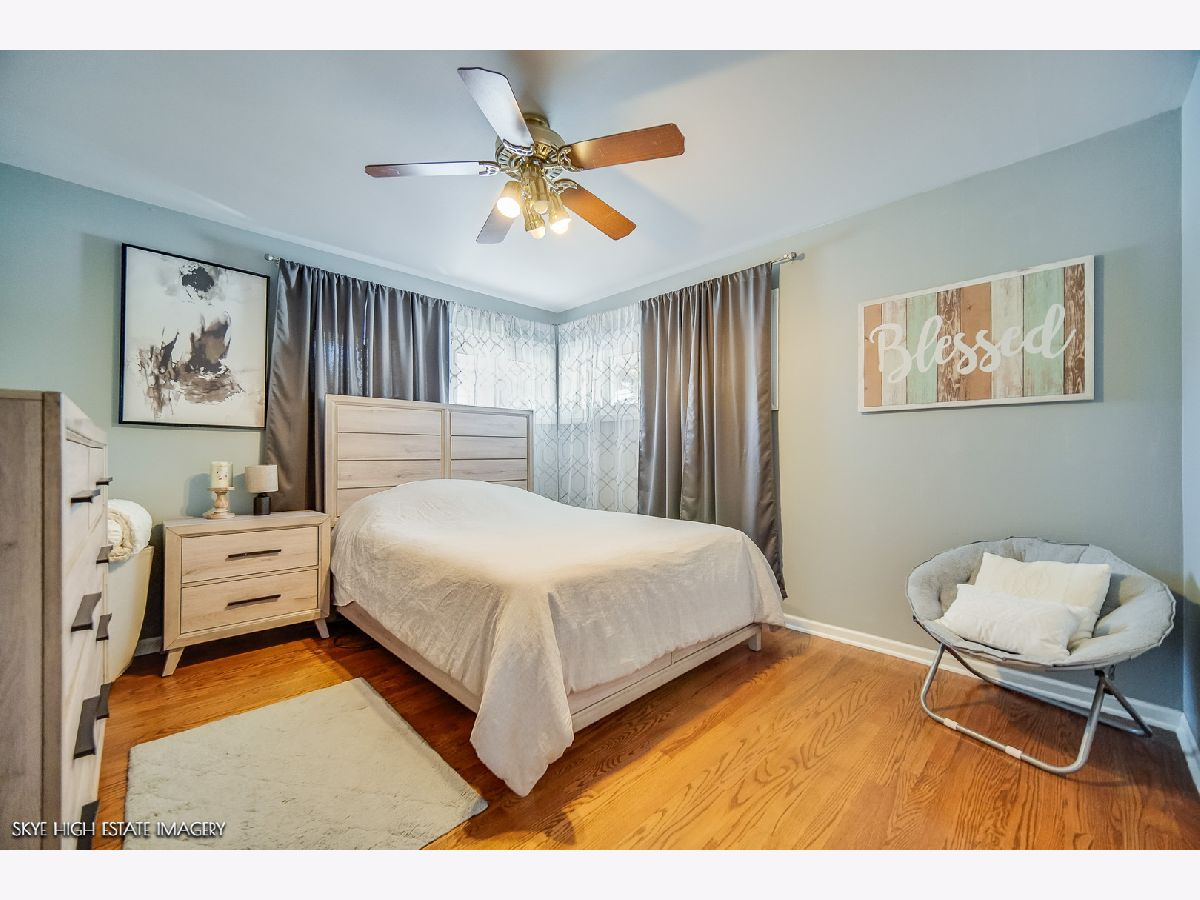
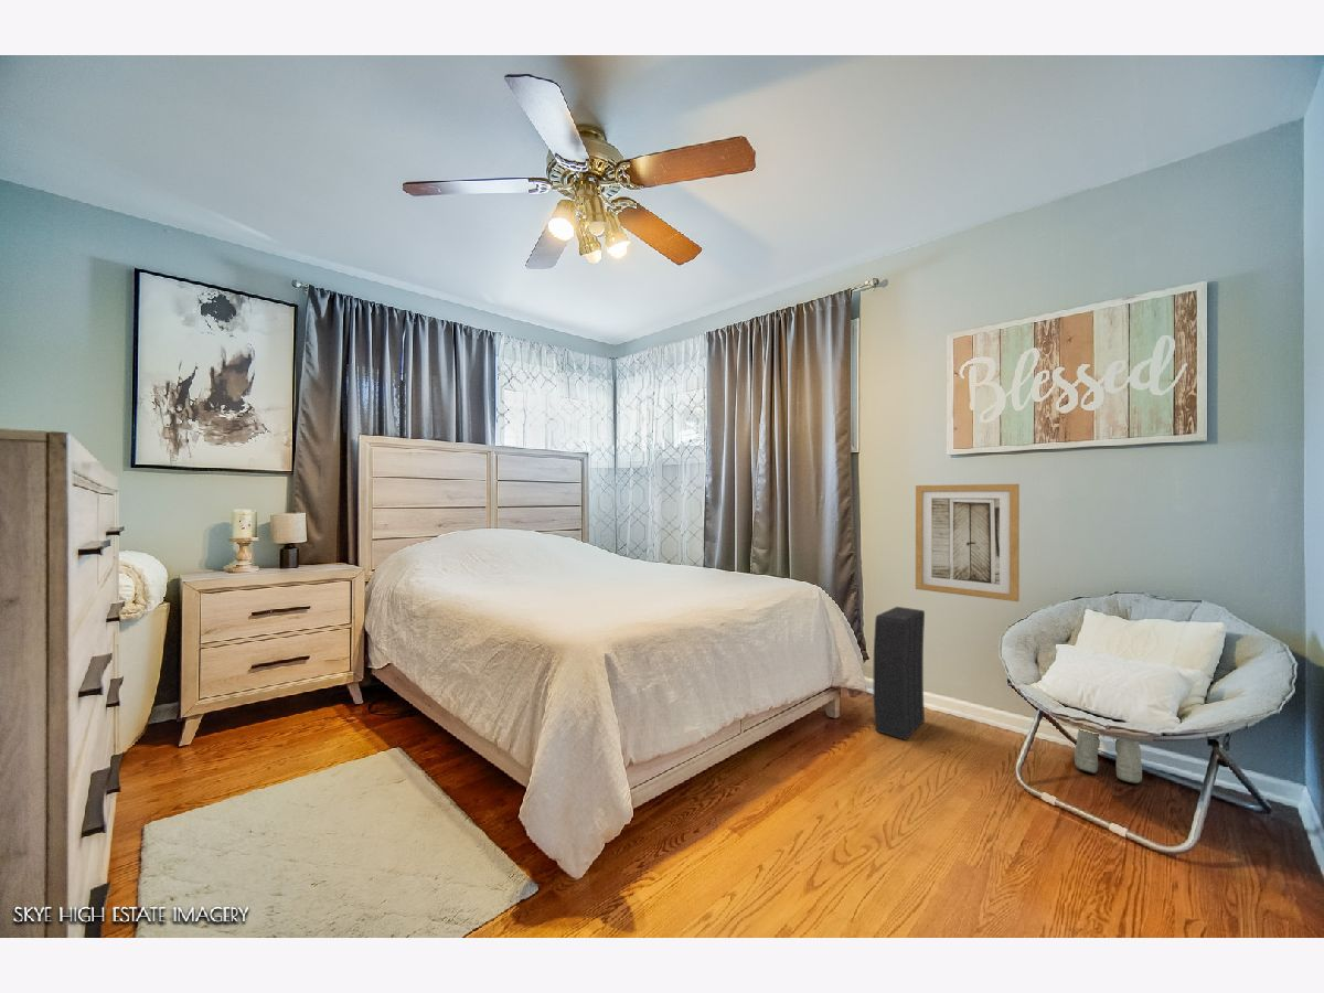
+ speaker (899, 670)
+ wall art (963, 540)
+ boots (1103, 737)
